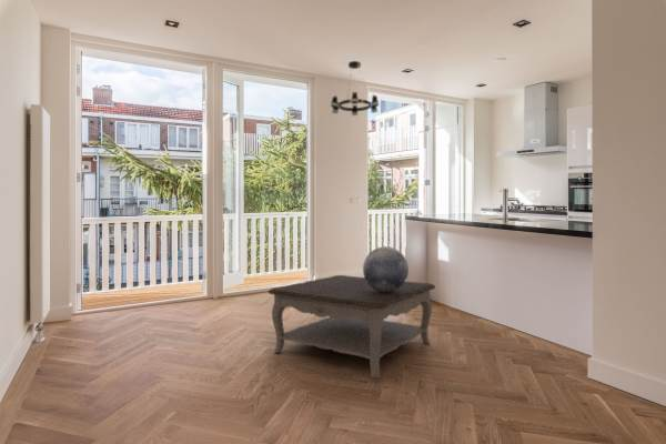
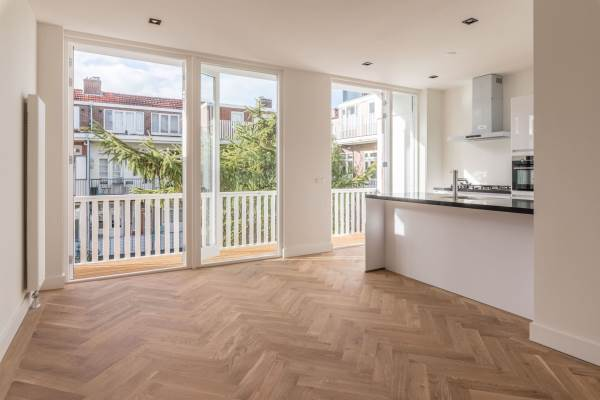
- coffee table (354, 316)
- decorative orb (385, 269)
- chandelier (350, 84)
